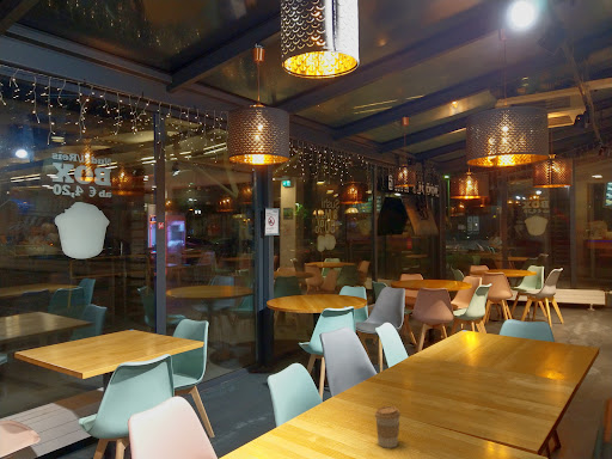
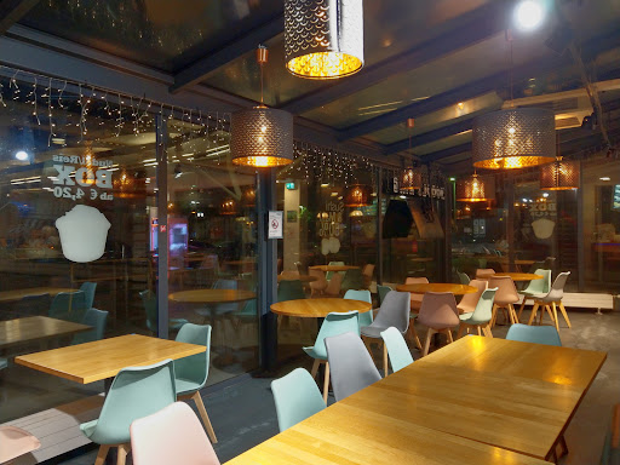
- coffee cup (387, 426)
